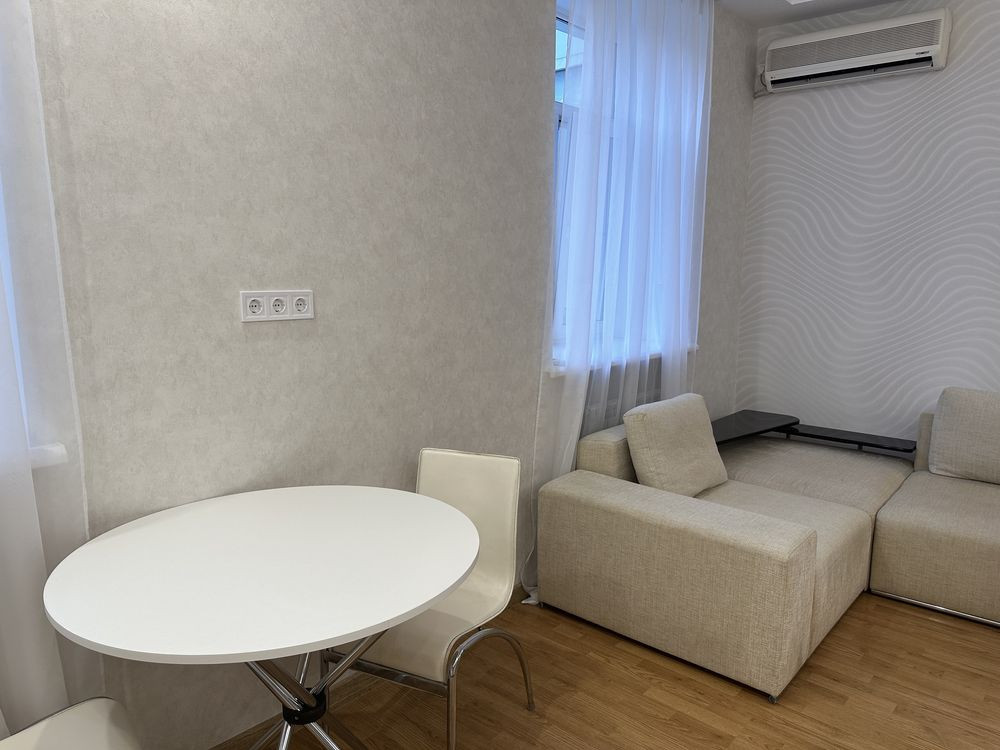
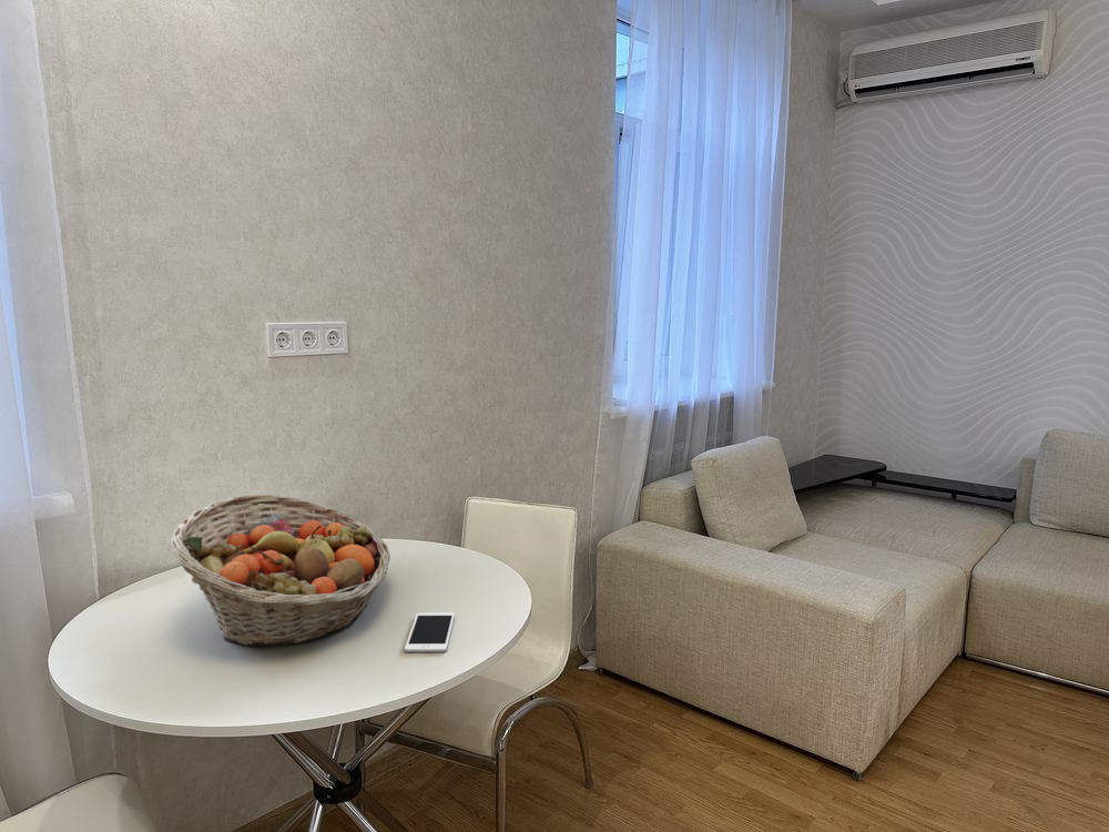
+ cell phone (430, 631)
+ fruit basket (288, 561)
